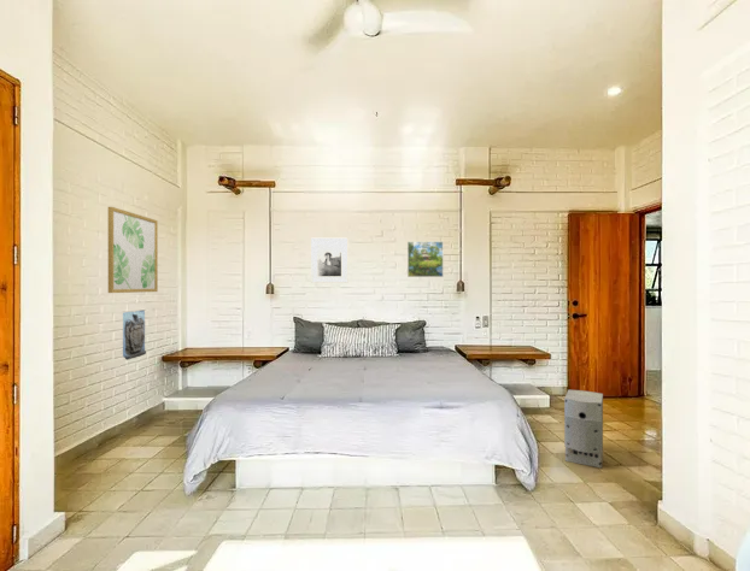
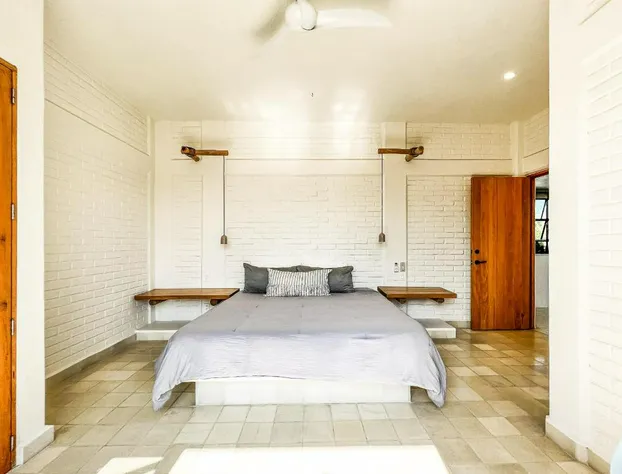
- wall art (135, 253)
- air purifier (584, 426)
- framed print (329, 260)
- wall sculpture (135, 334)
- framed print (424, 259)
